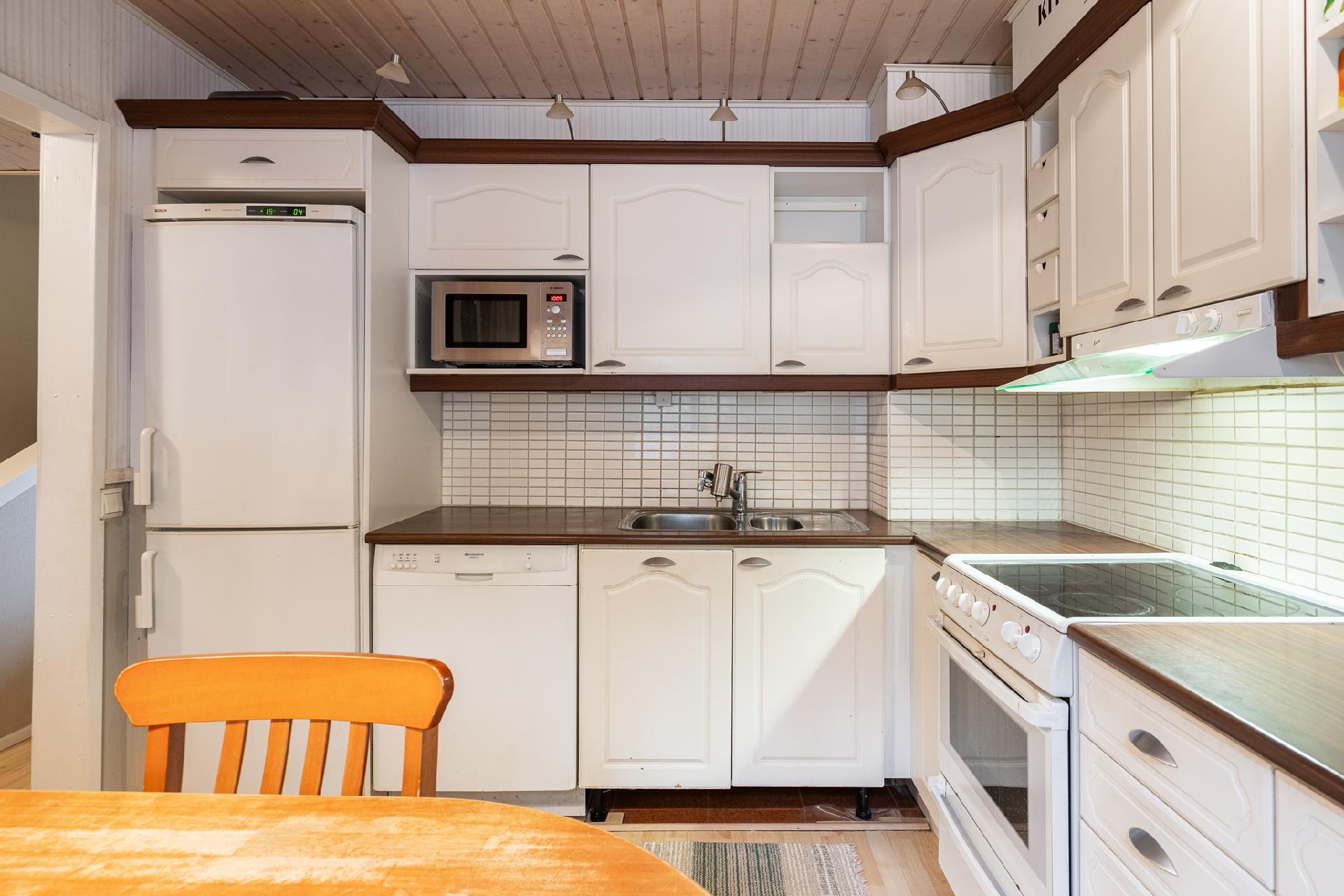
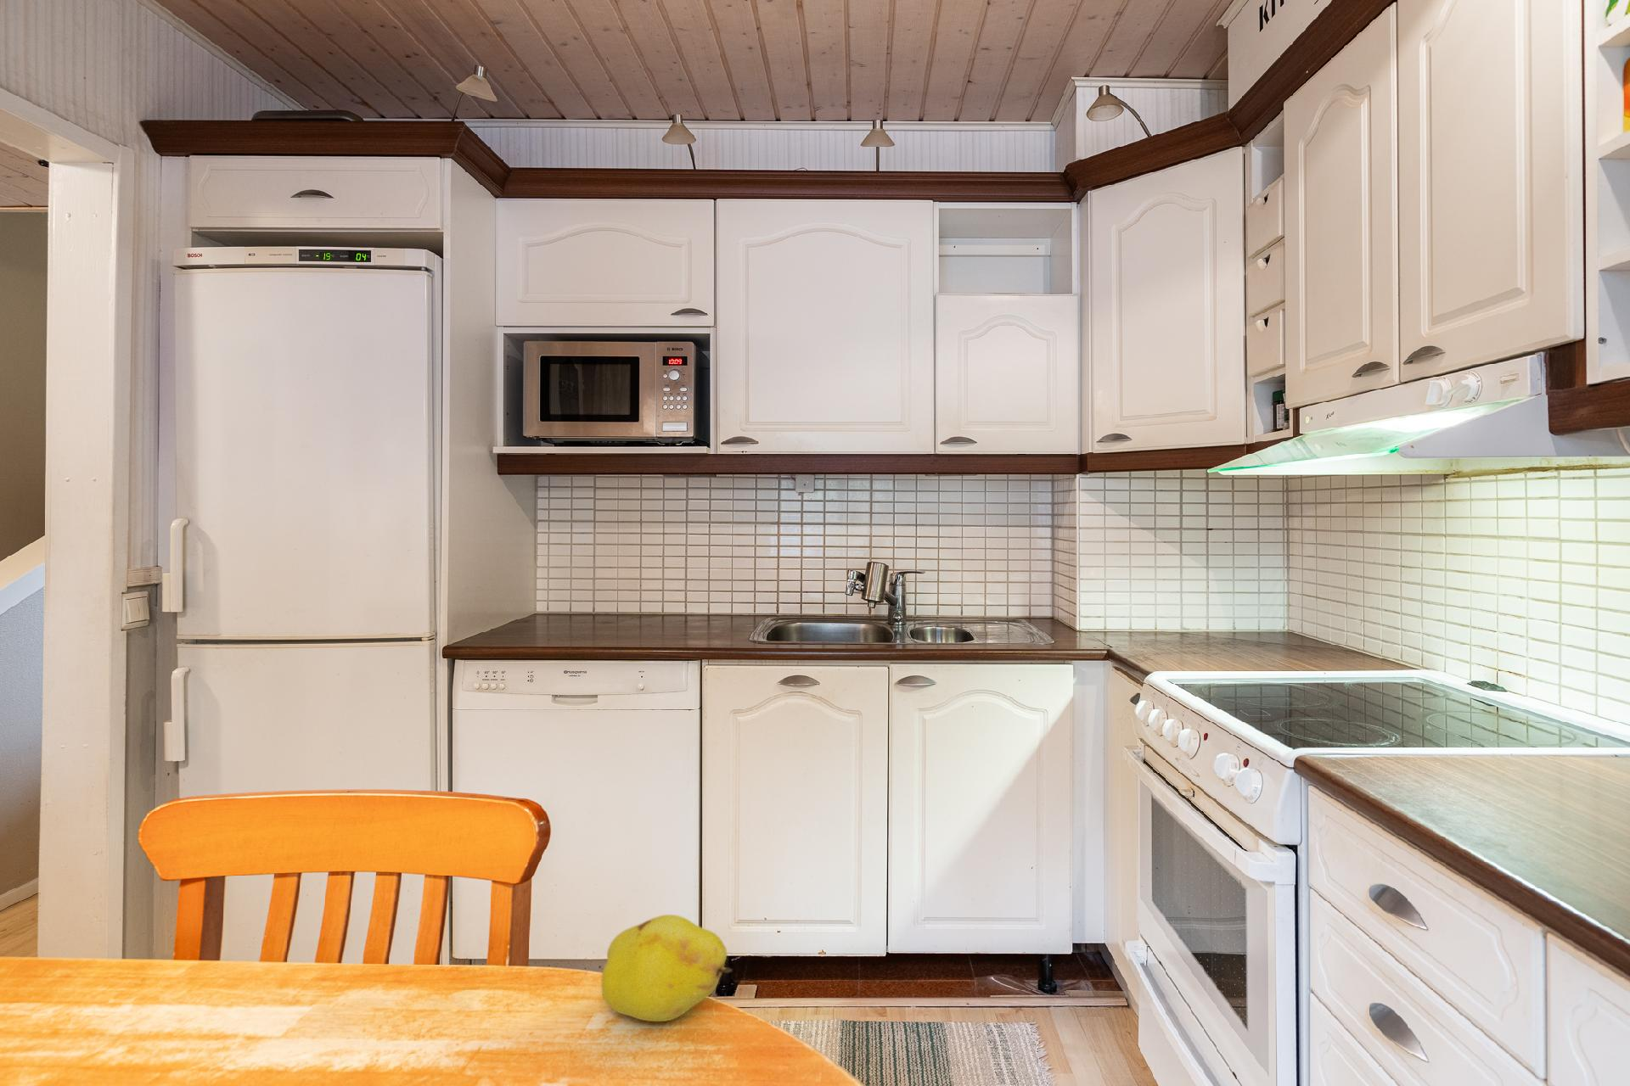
+ fruit (667, 966)
